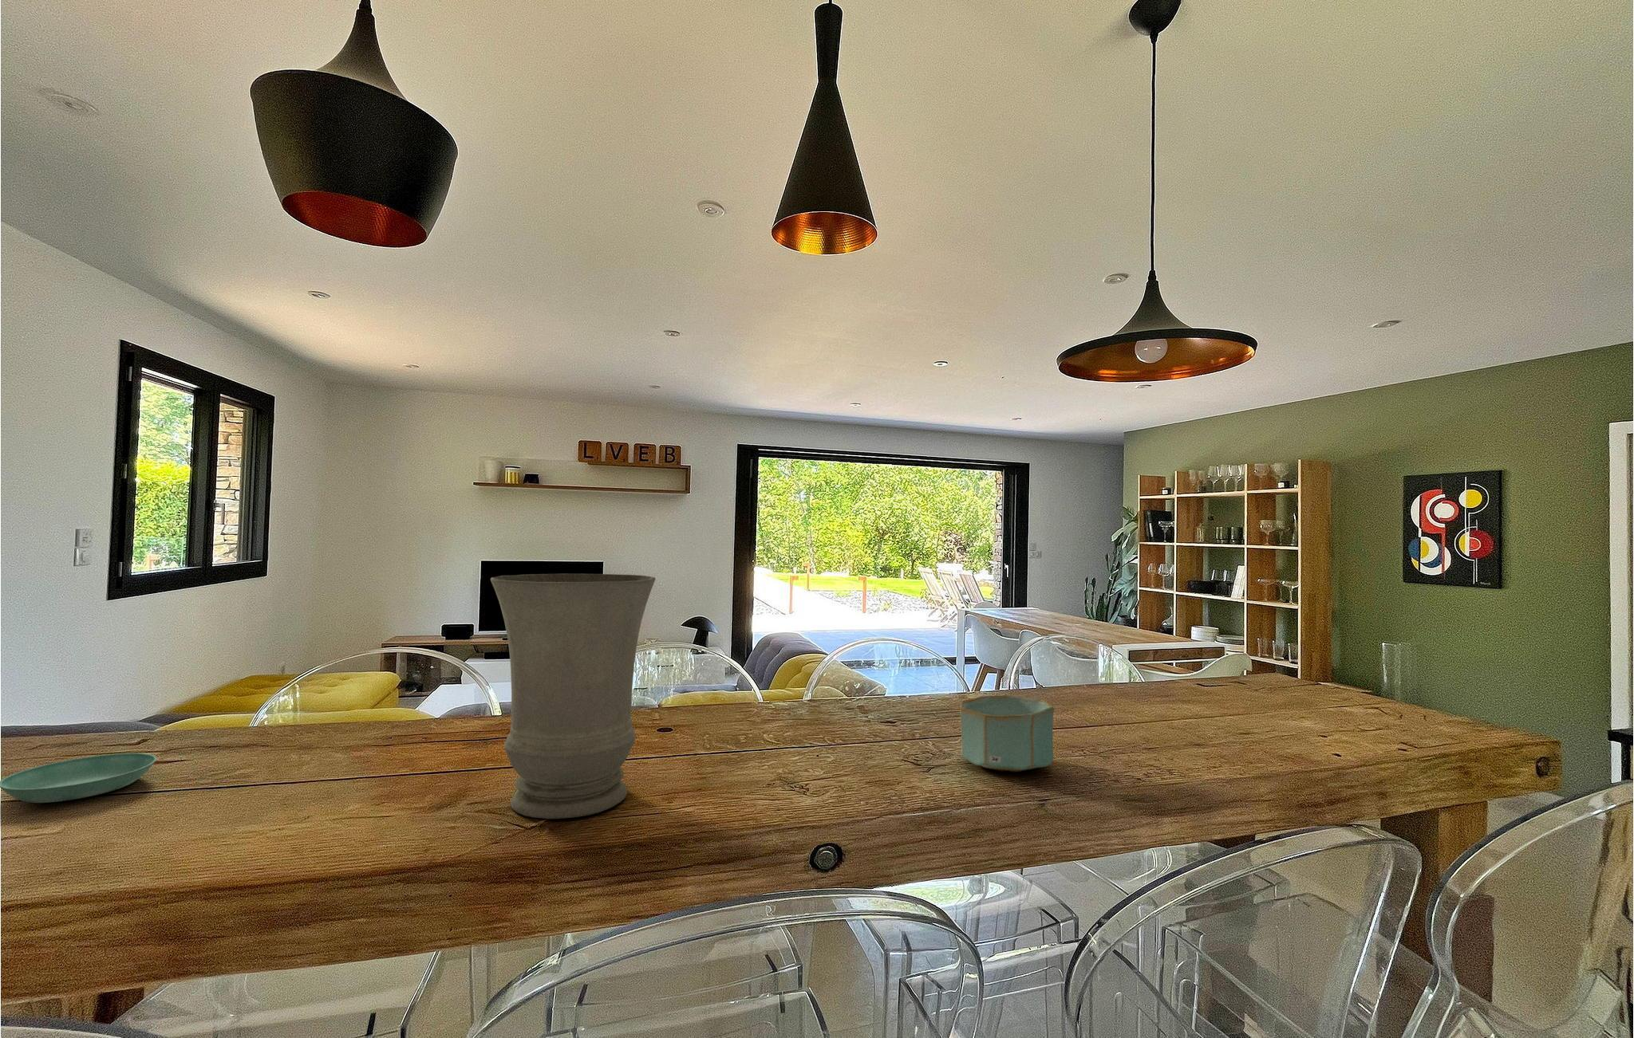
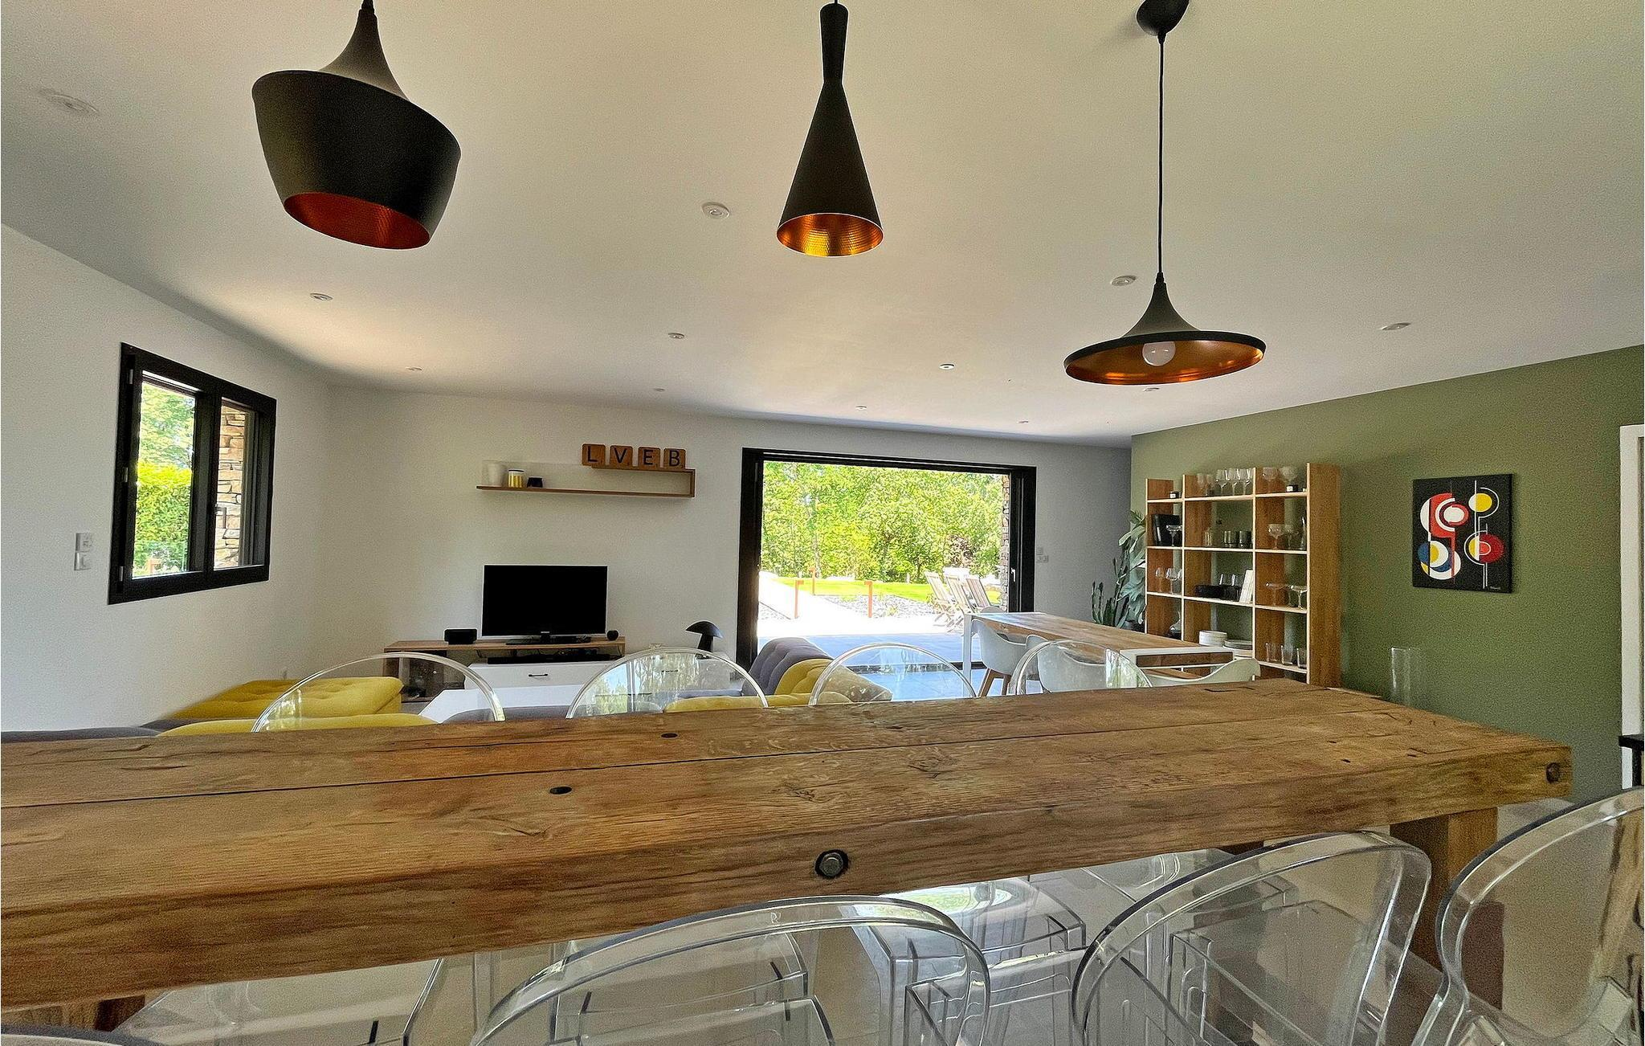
- saucer (81, 778)
- bowl (1004, 732)
- vase (573, 687)
